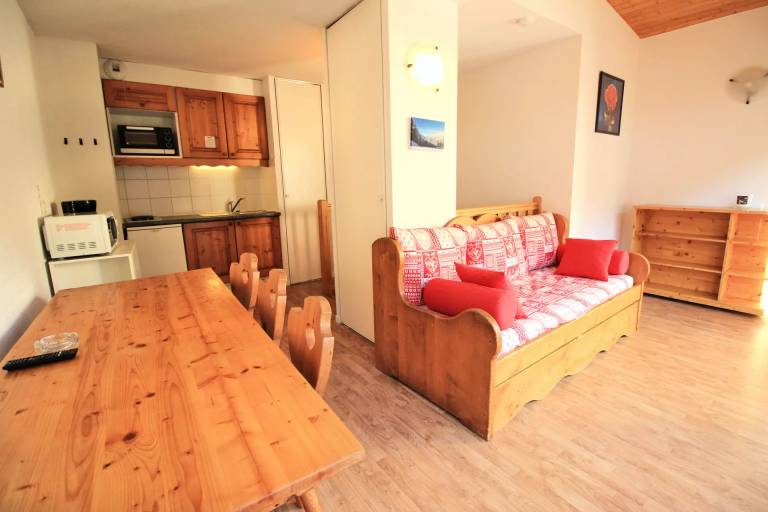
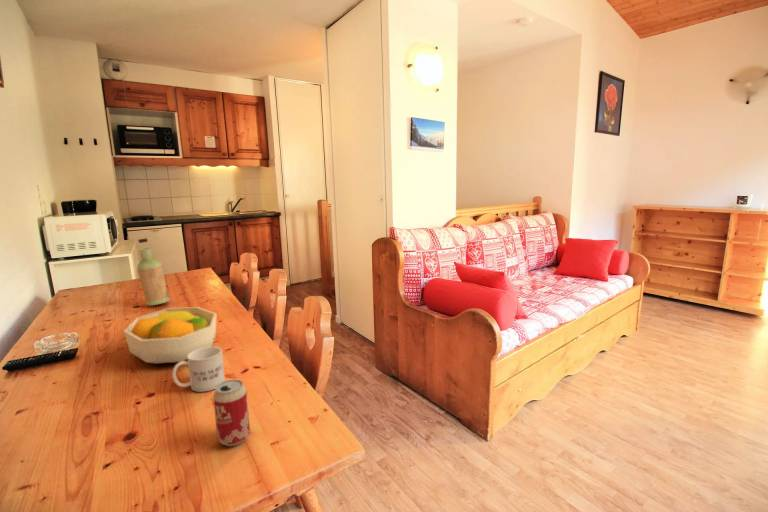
+ mug (198, 370)
+ fruit bowl (173, 329)
+ beverage can (231, 412)
+ bottle (152, 272)
